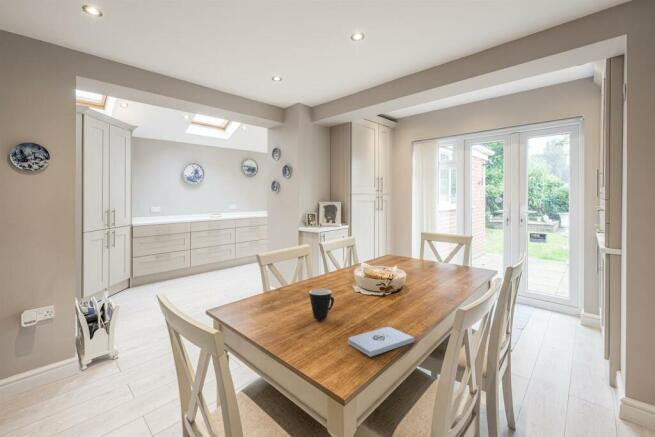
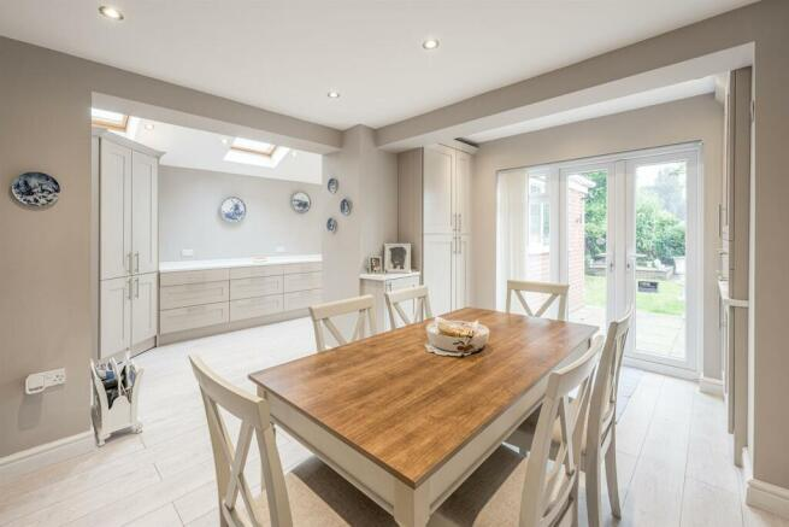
- mug (322, 305)
- notepad (380, 339)
